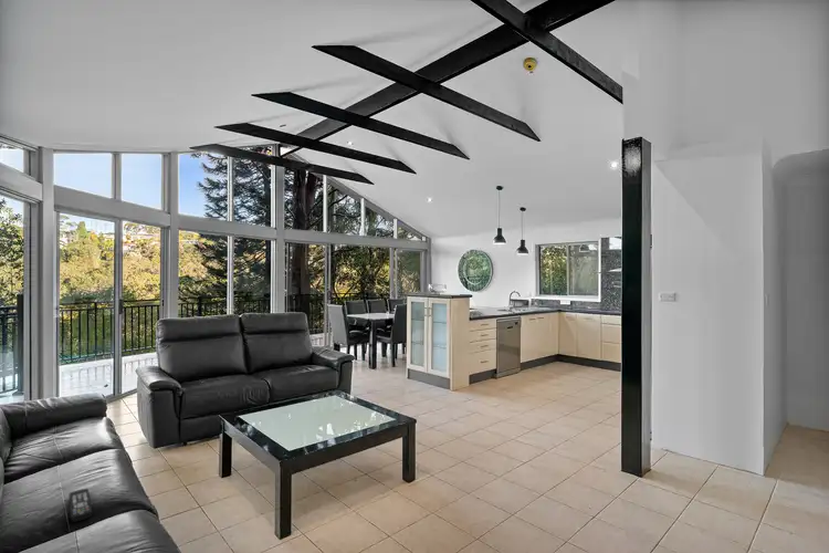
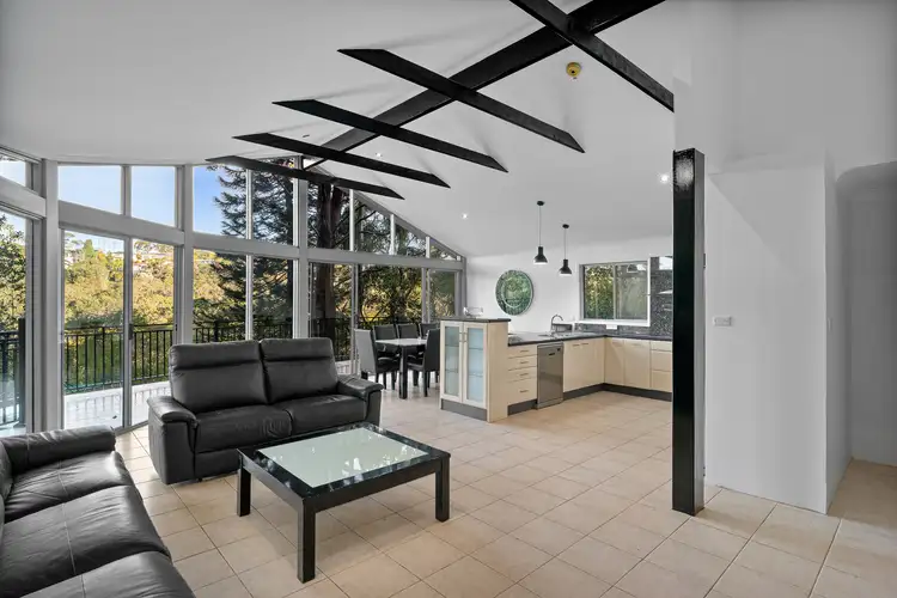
- remote control (80, 504)
